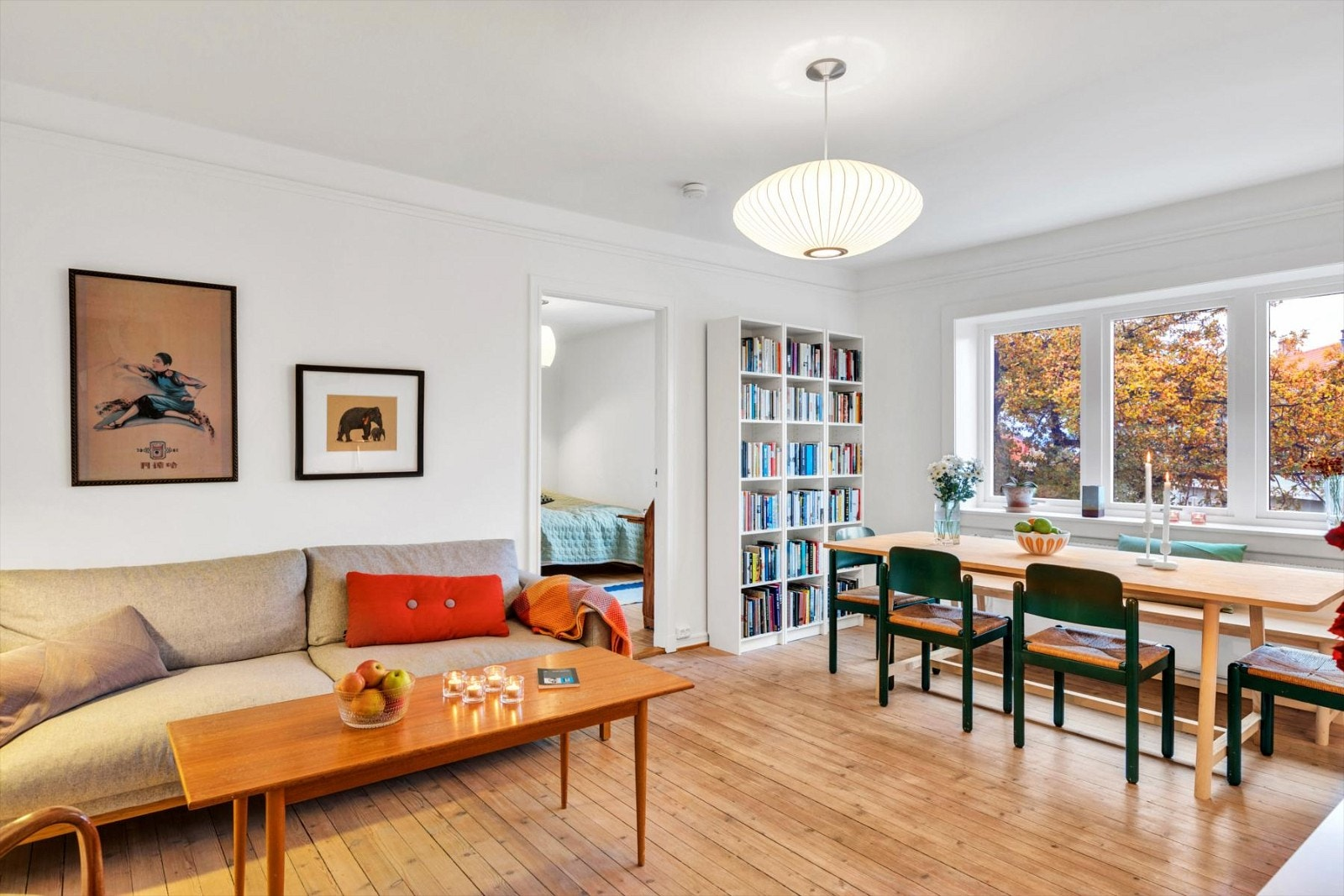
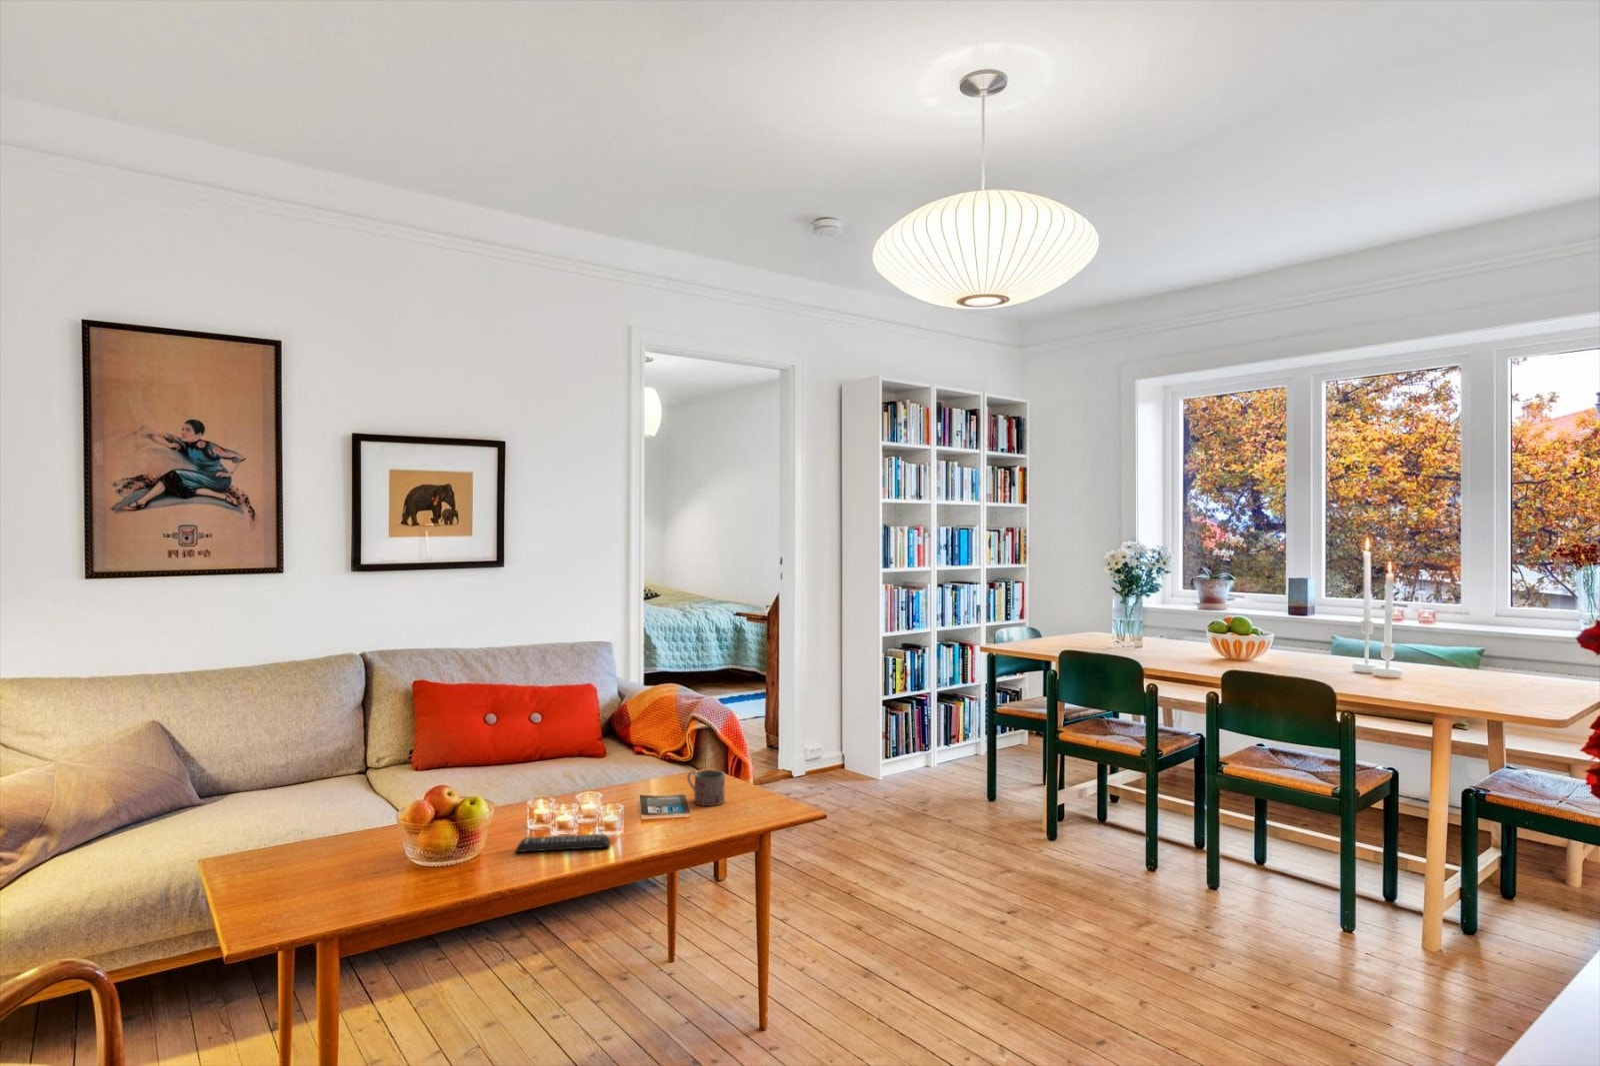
+ mug (706, 785)
+ remote control (563, 844)
